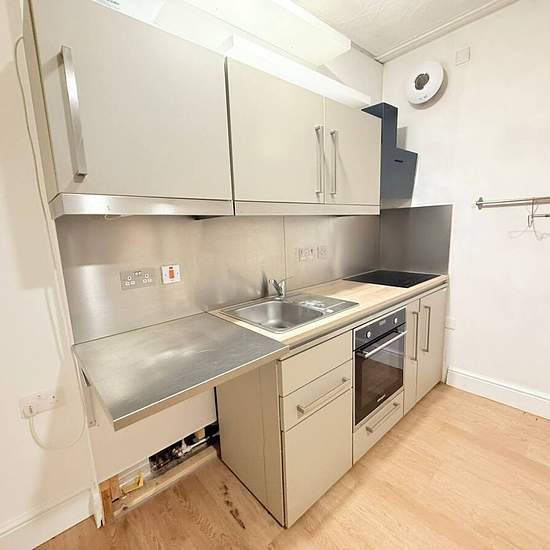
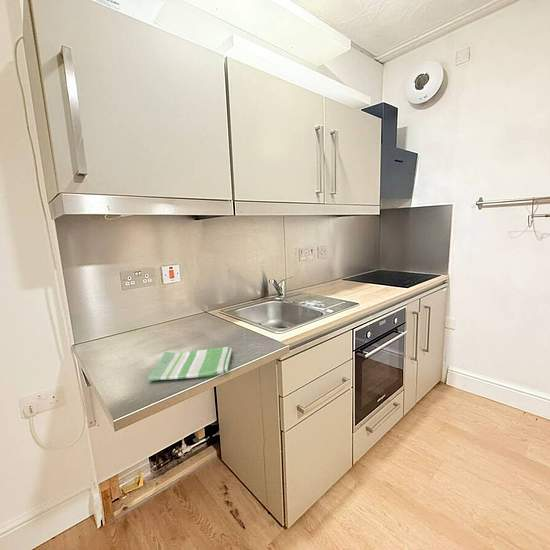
+ dish towel (194, 362)
